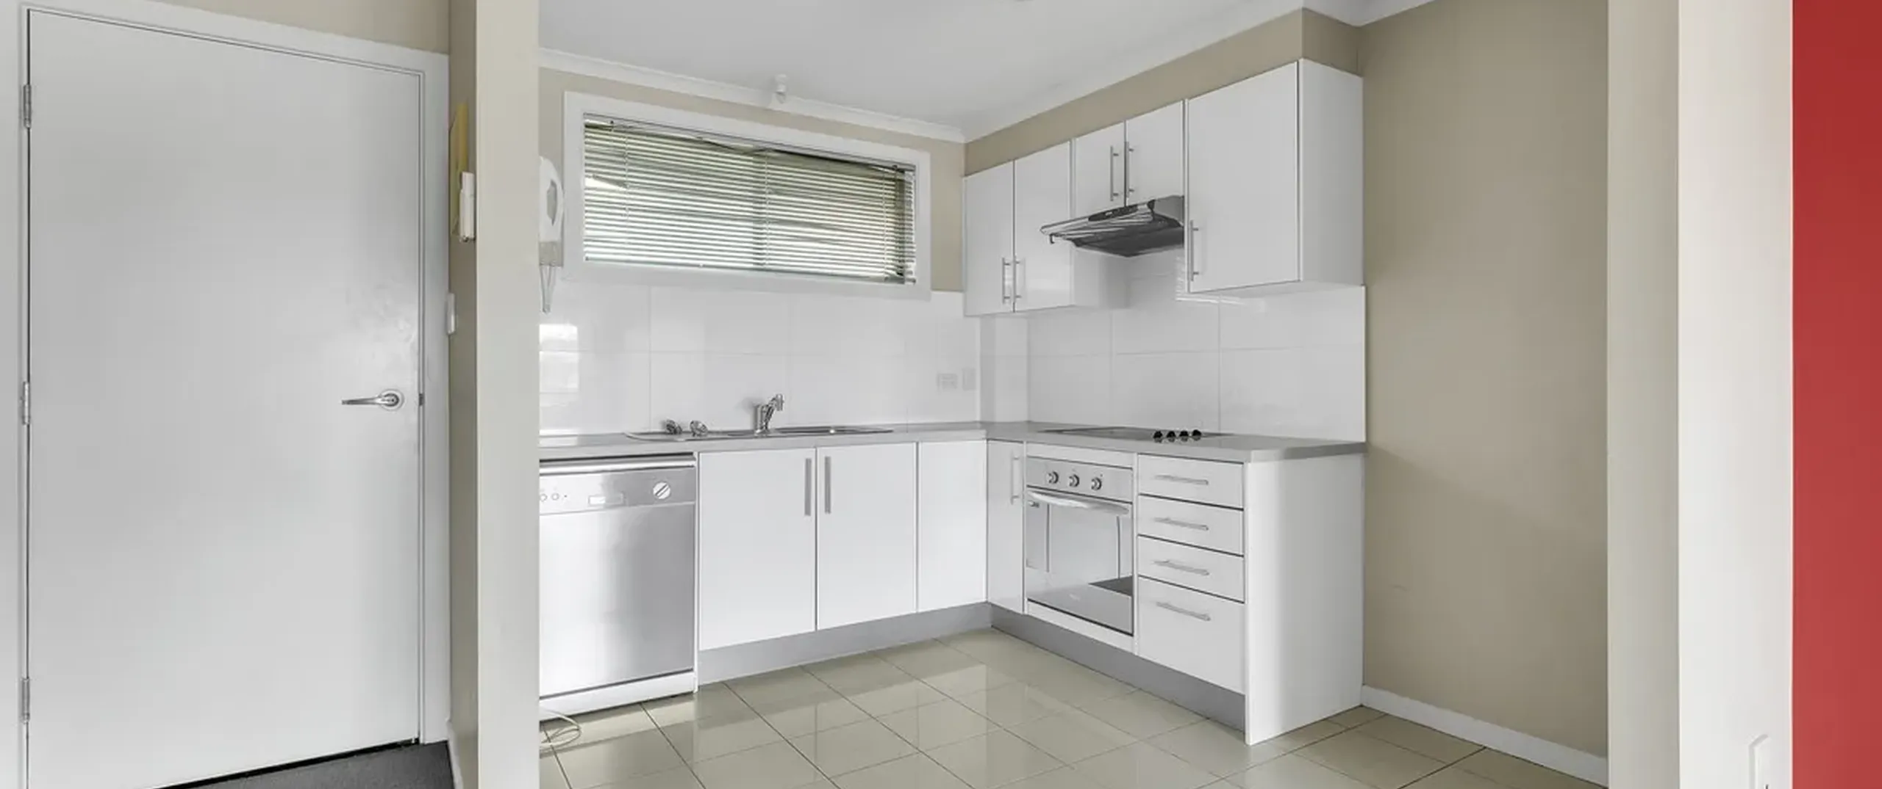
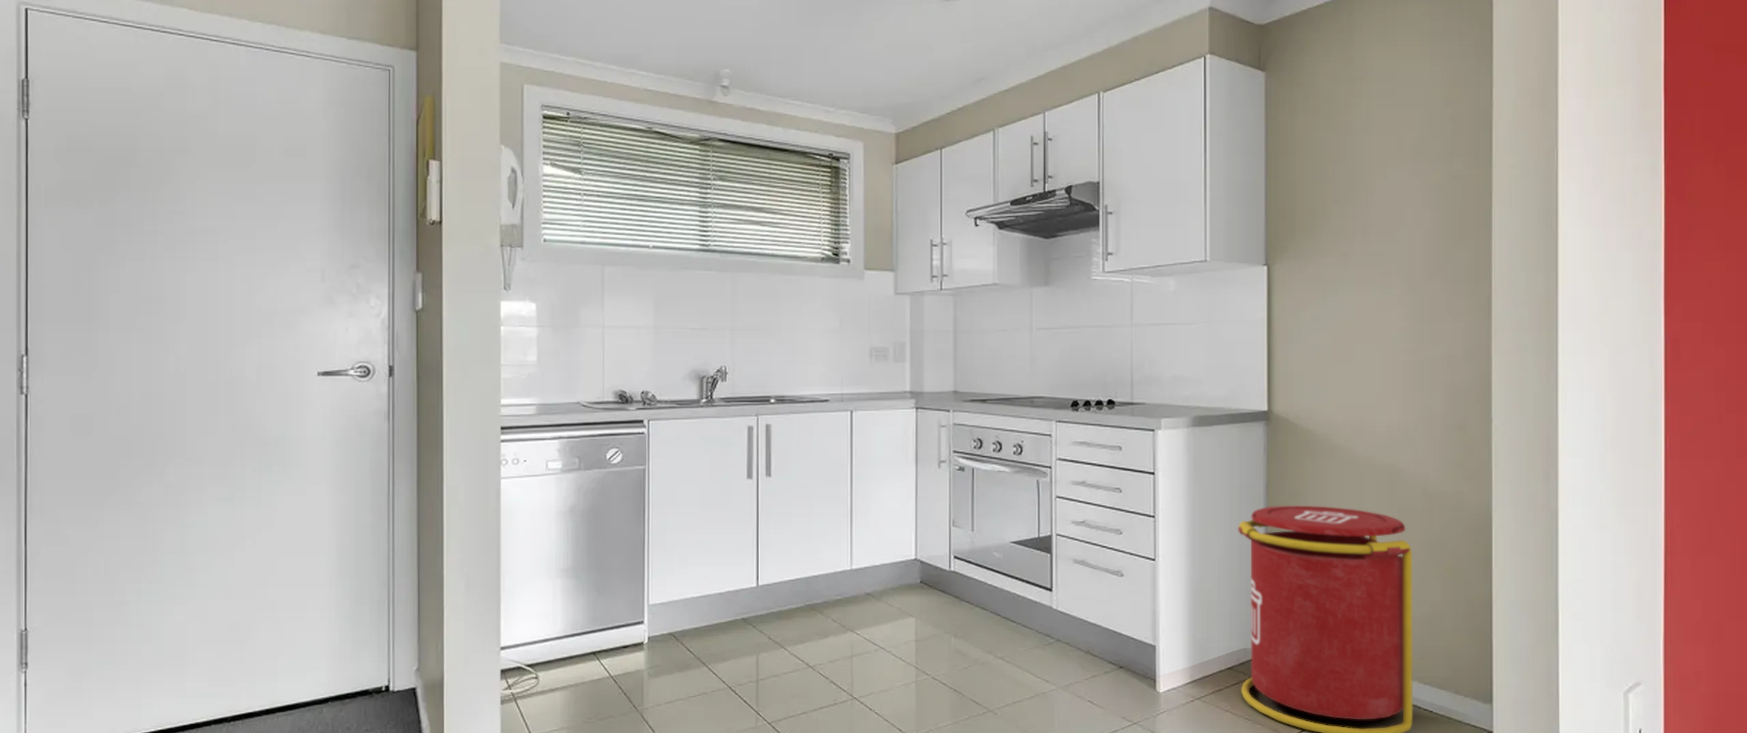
+ trash can (1326, 610)
